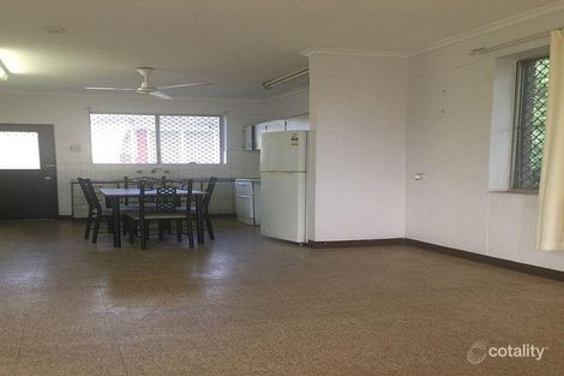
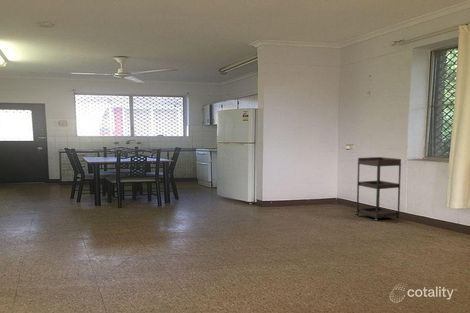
+ shelving unit (378, 187)
